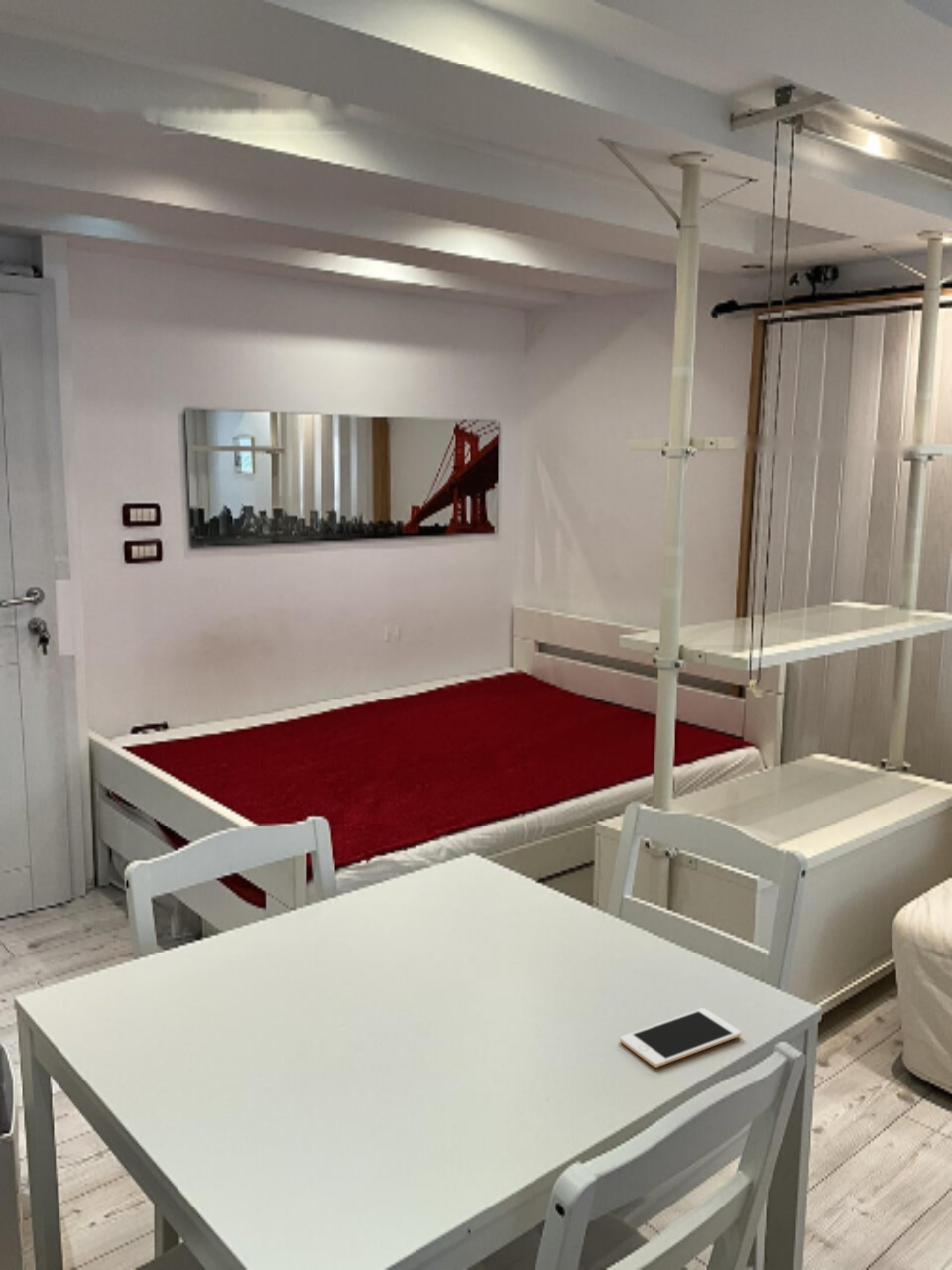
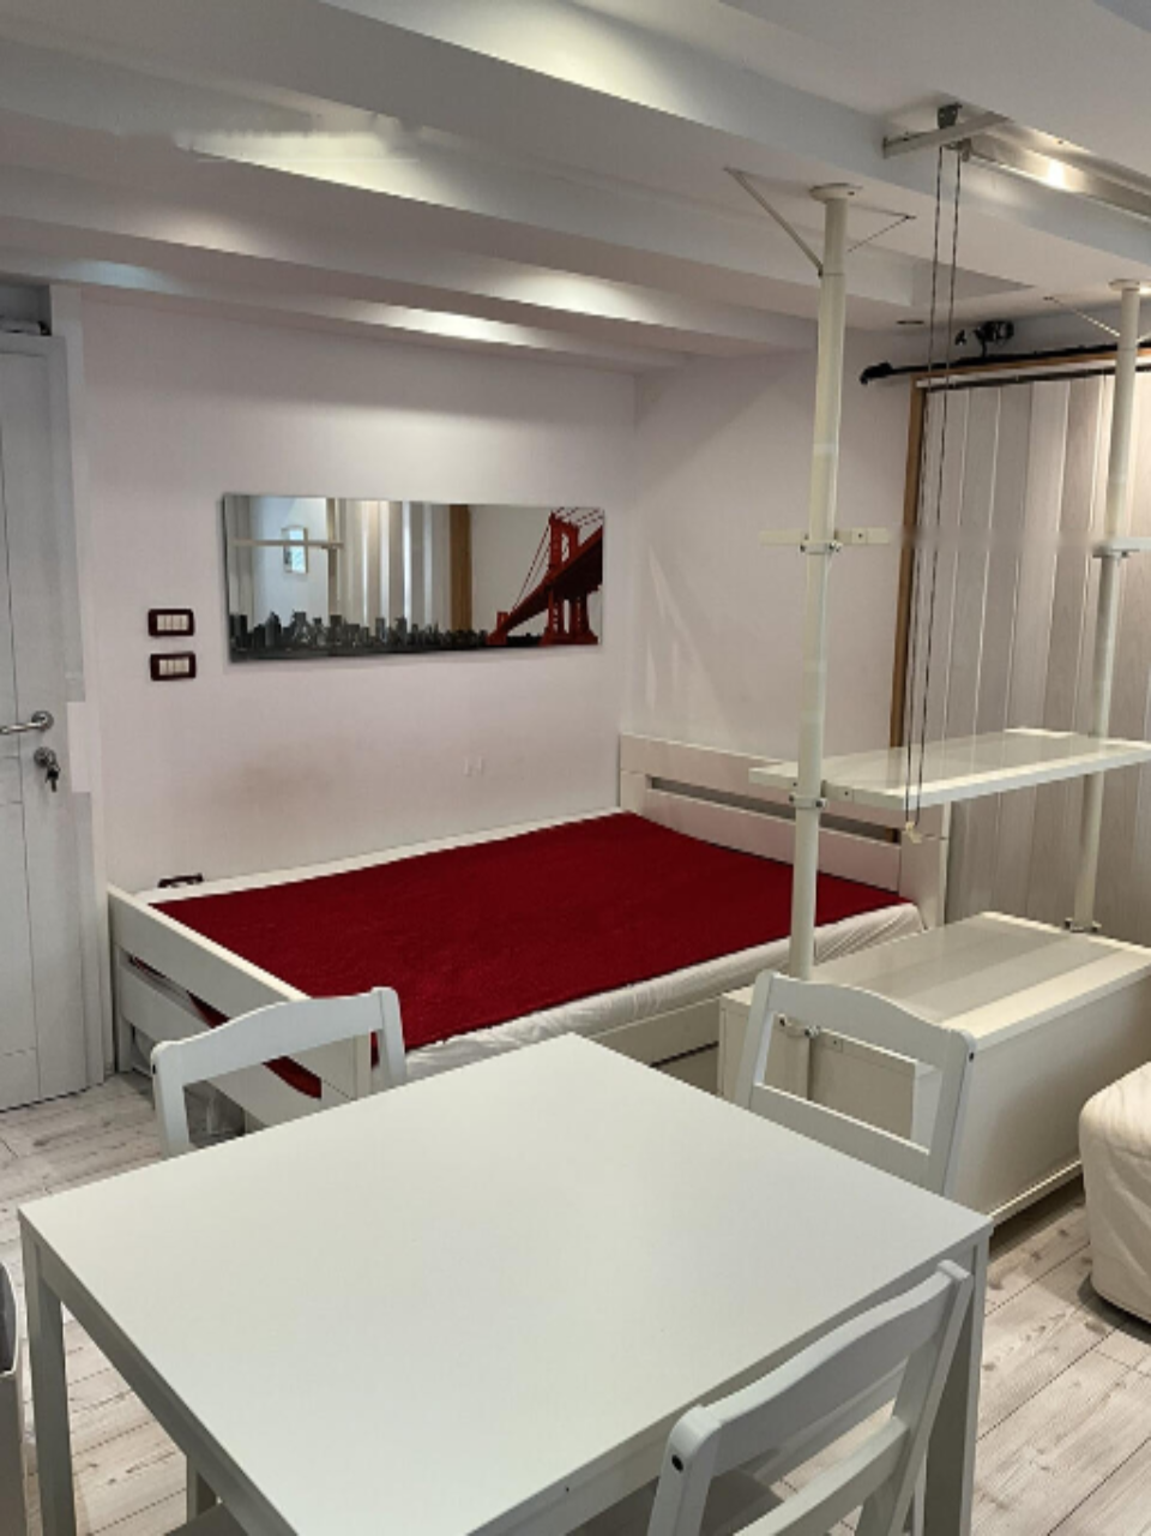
- cell phone (680, 1036)
